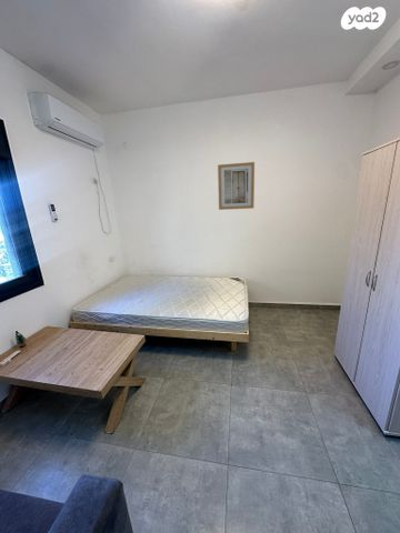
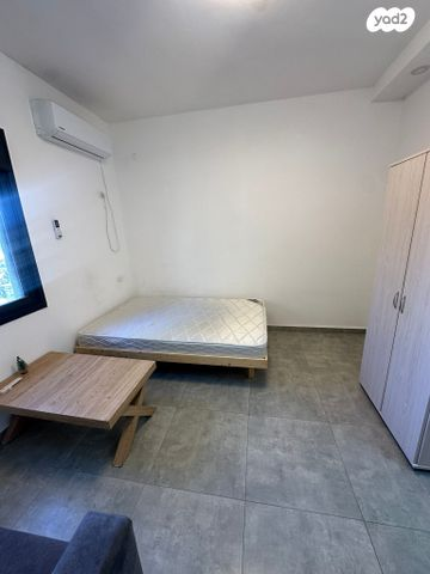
- wall art (236, 187)
